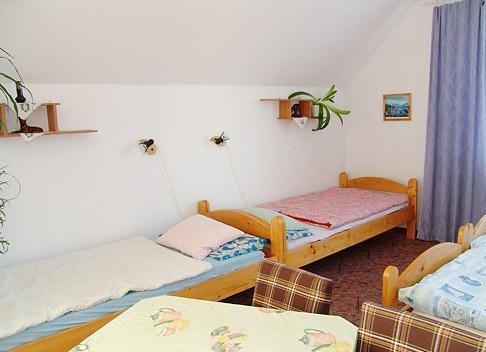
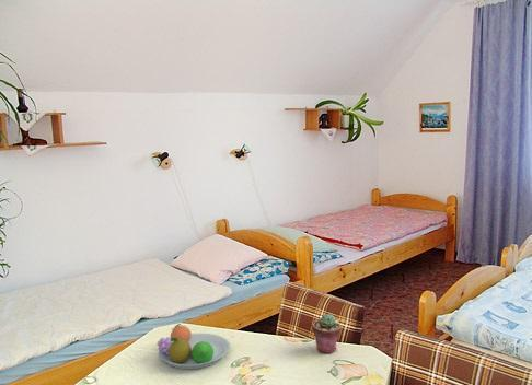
+ fruit bowl (193, 342)
+ potted succulent (326, 331)
